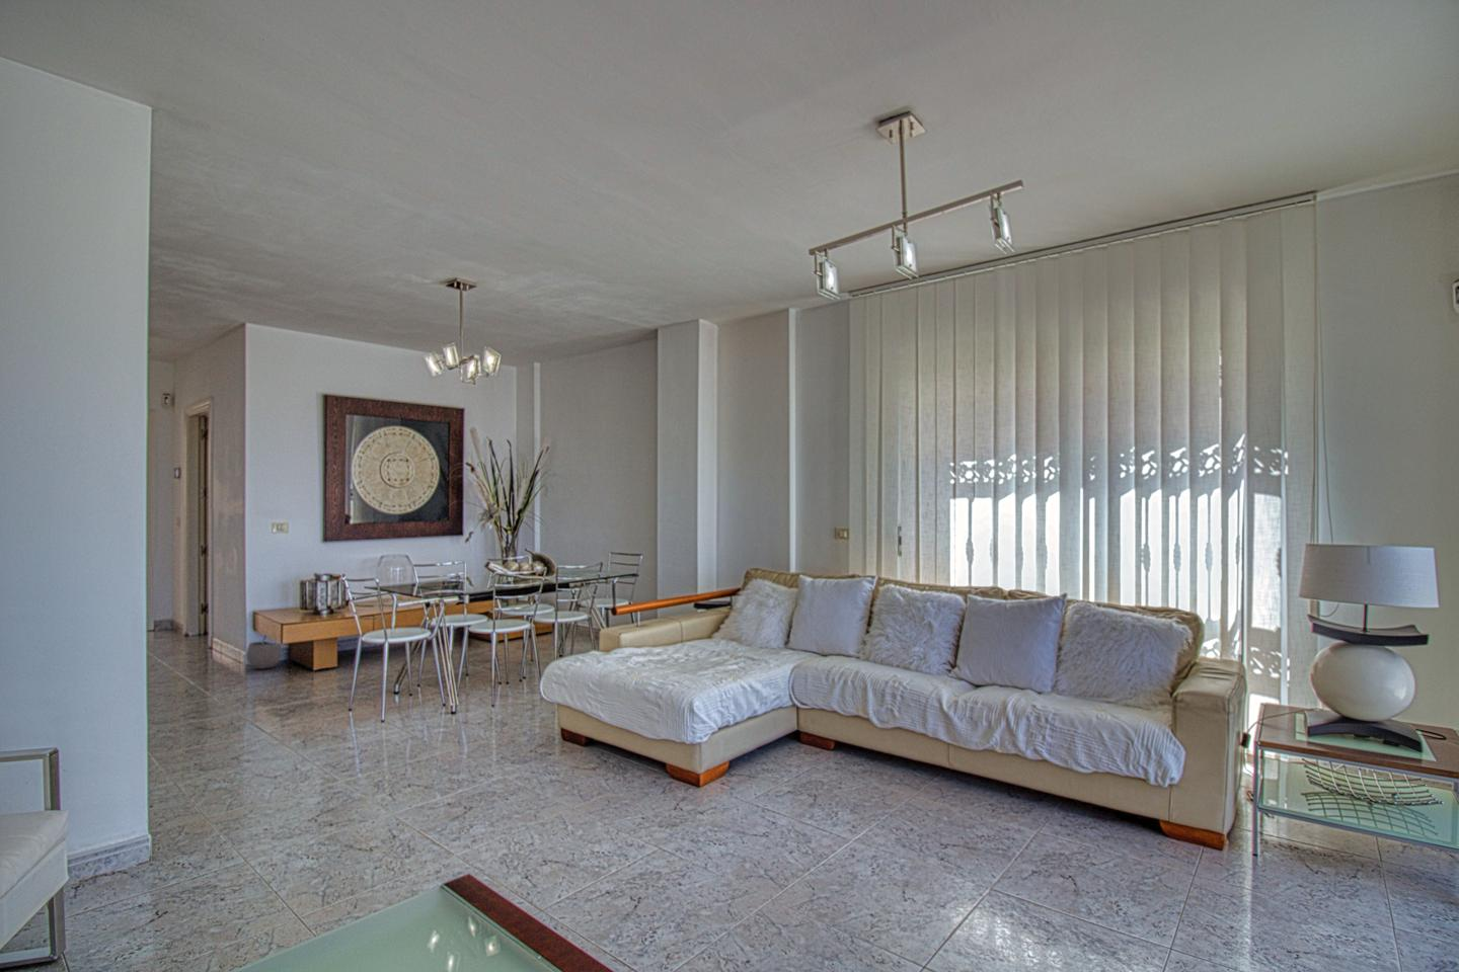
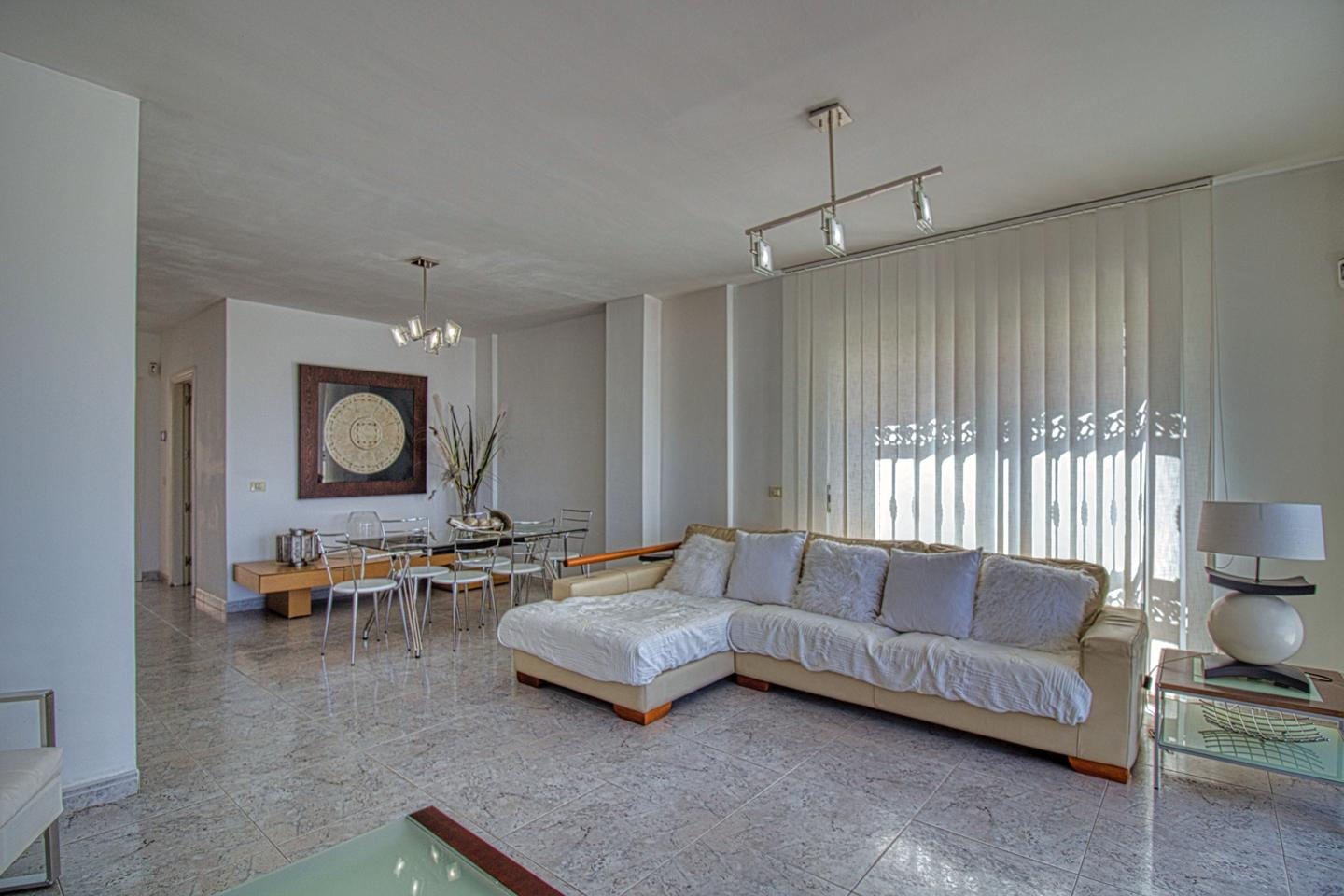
- plant pot (265, 649)
